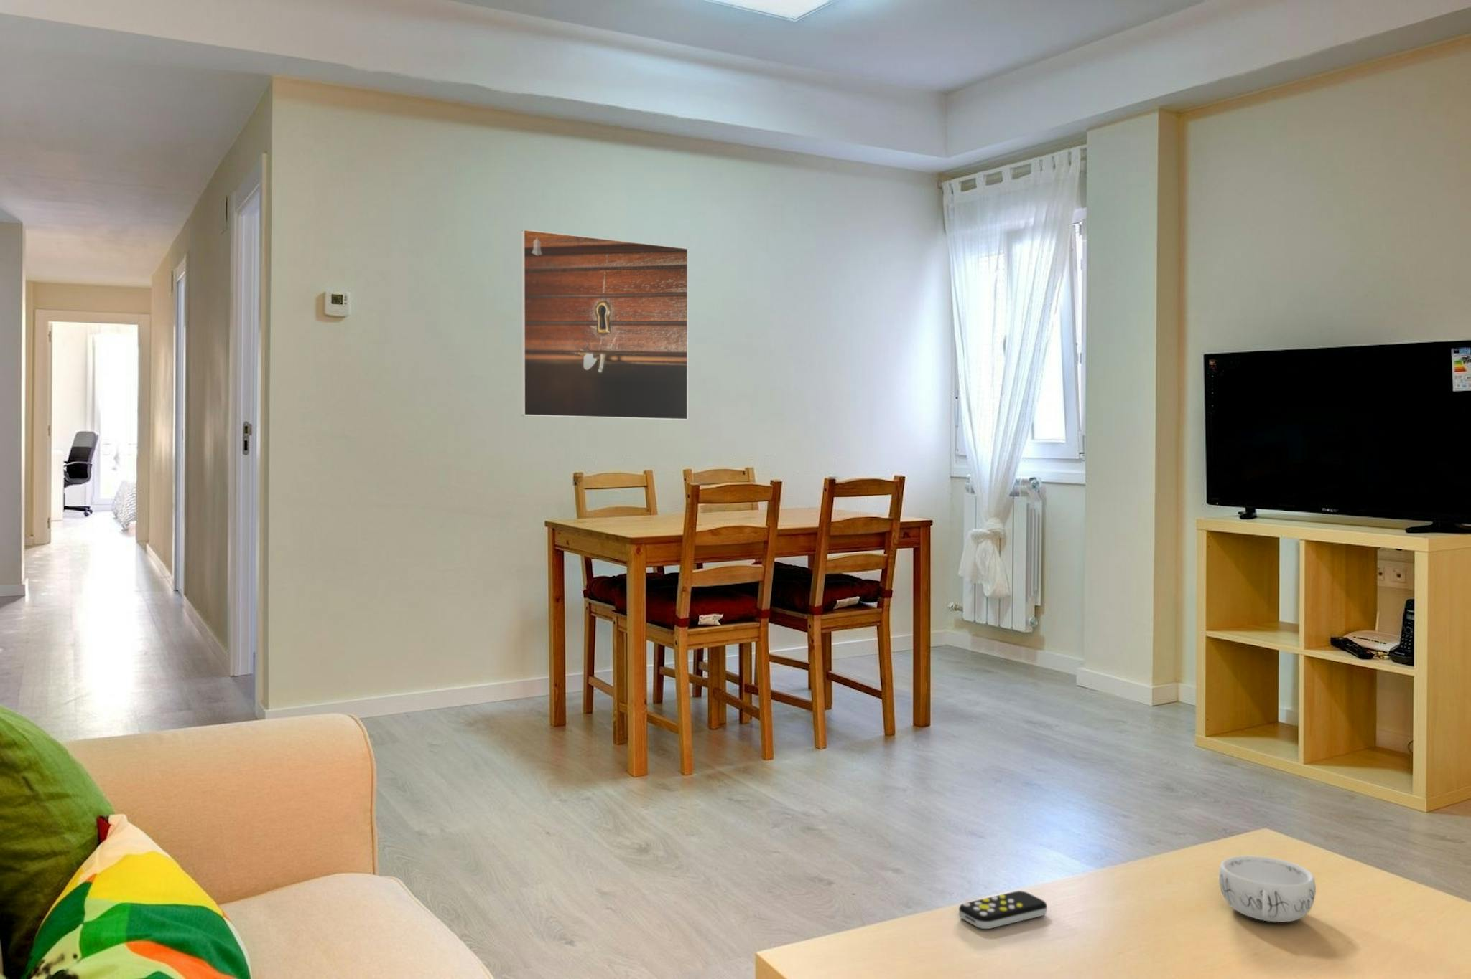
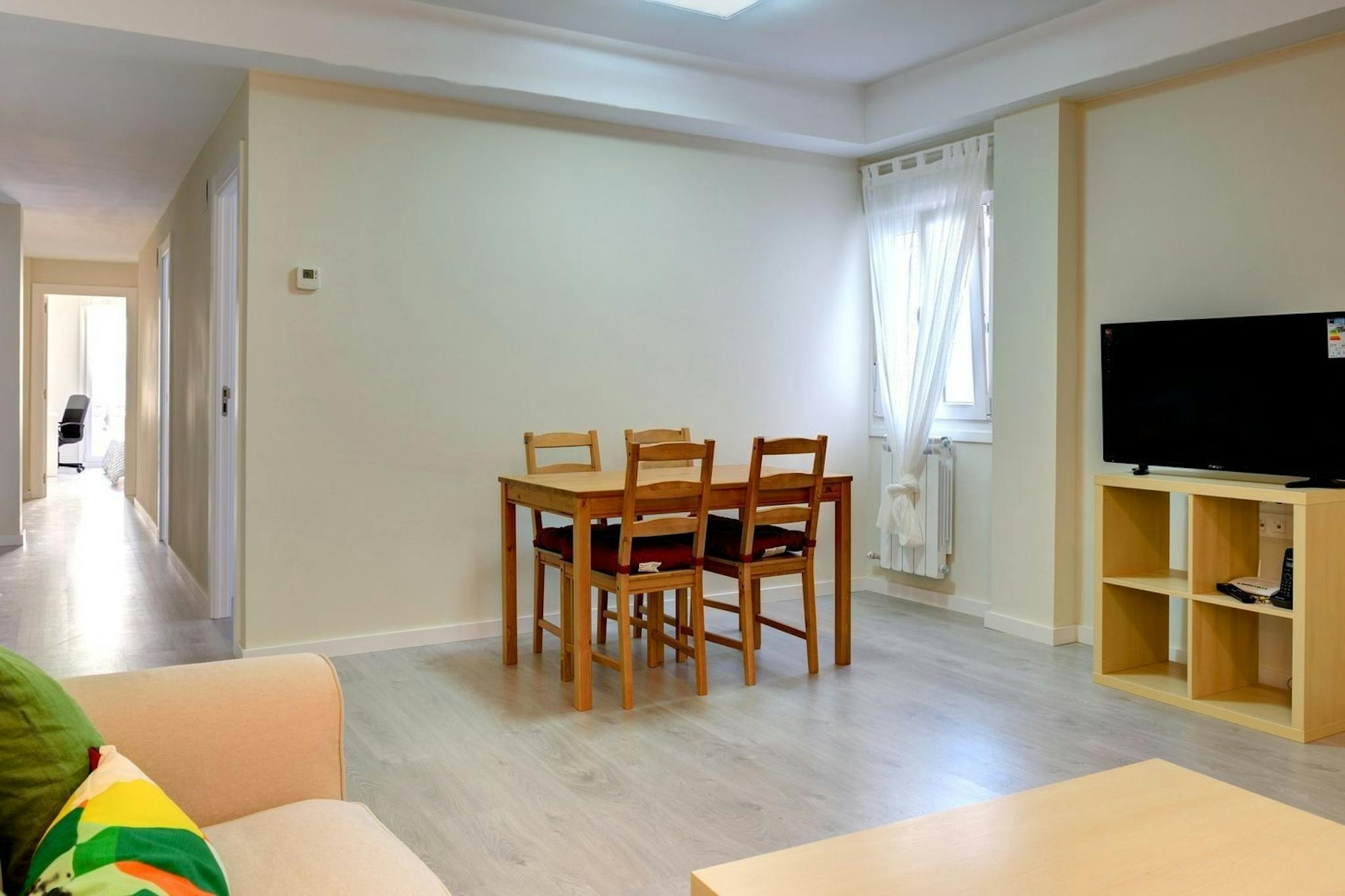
- remote control (1003, 909)
- decorative bowl (1265, 894)
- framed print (608, 329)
